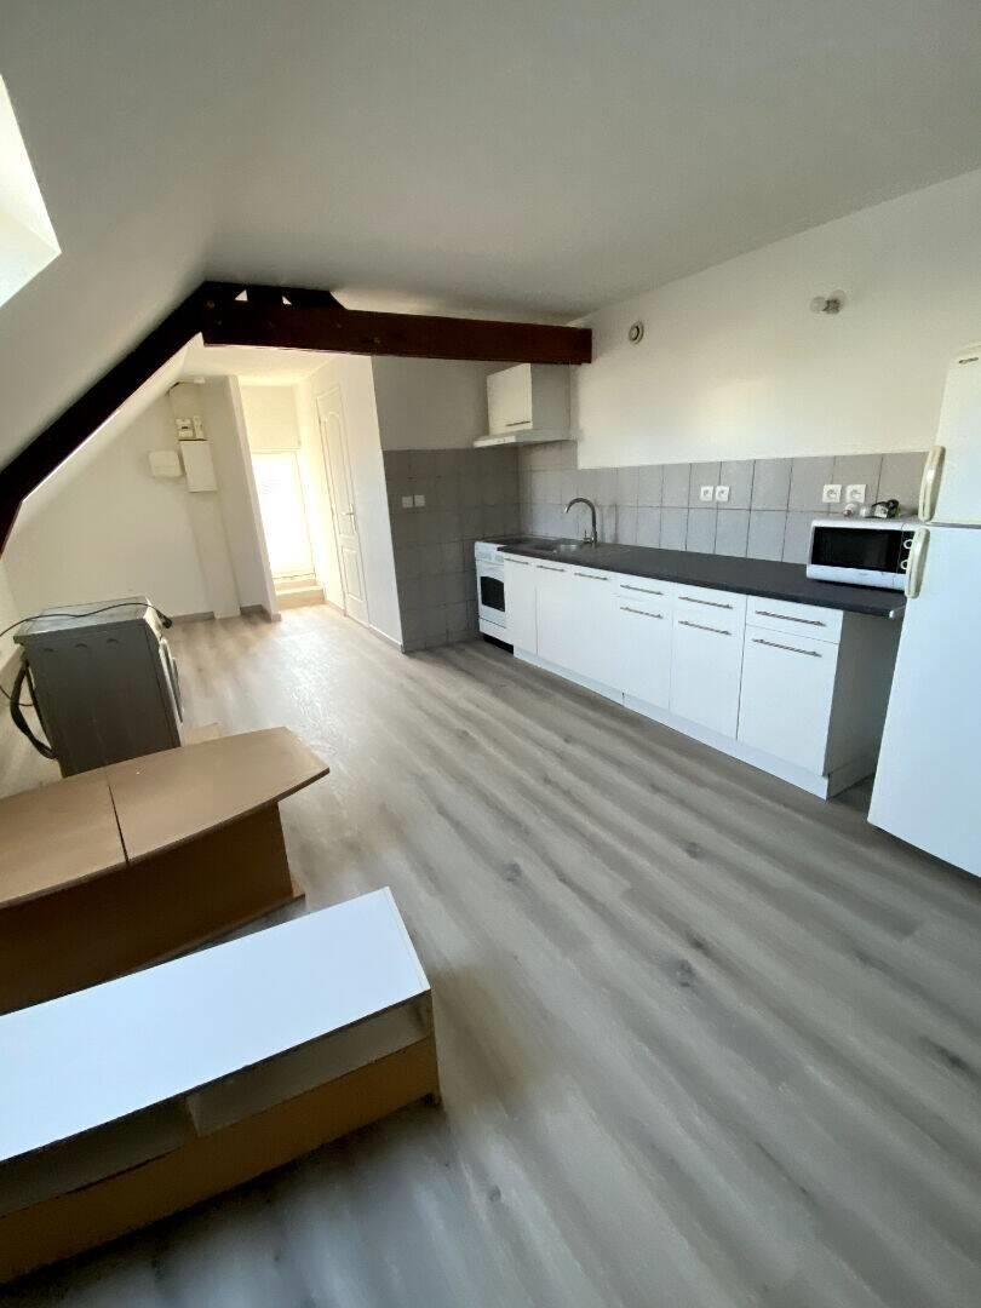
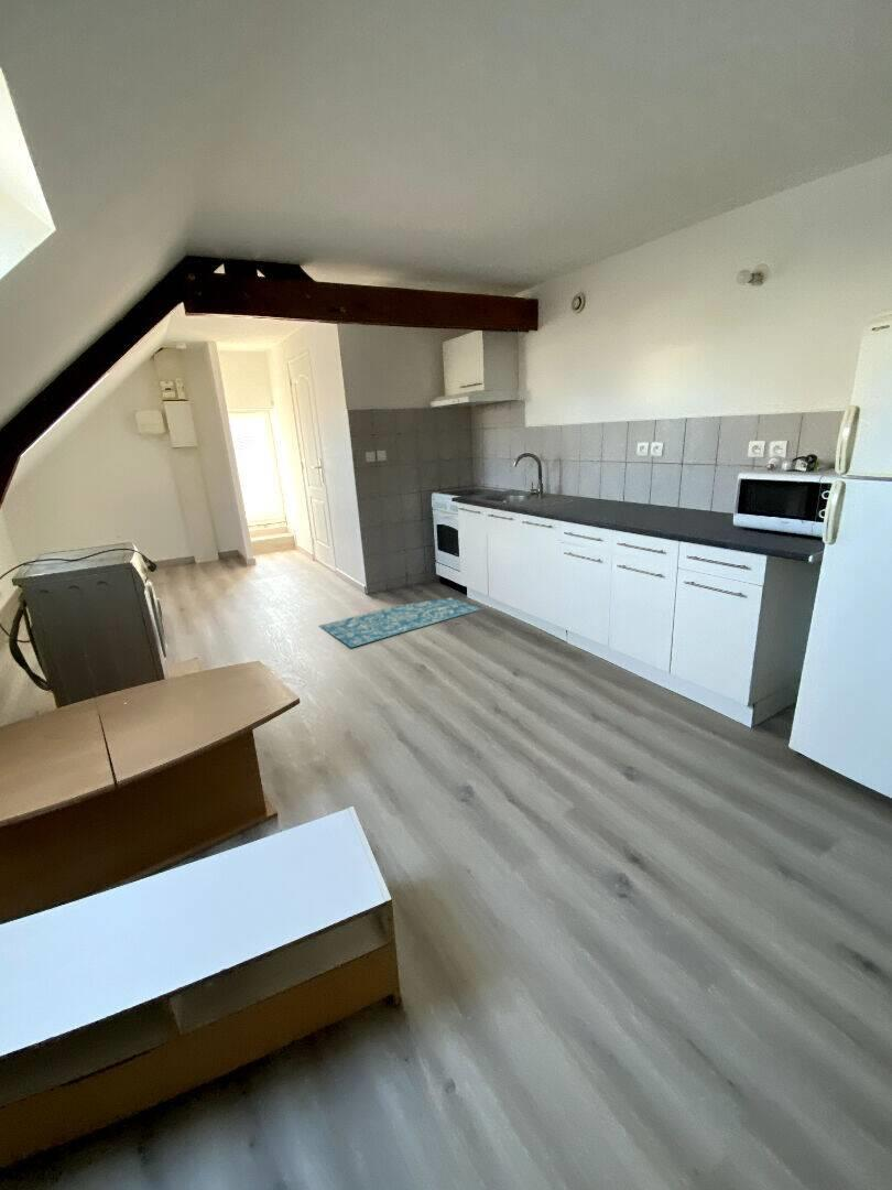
+ rug (402, 617)
